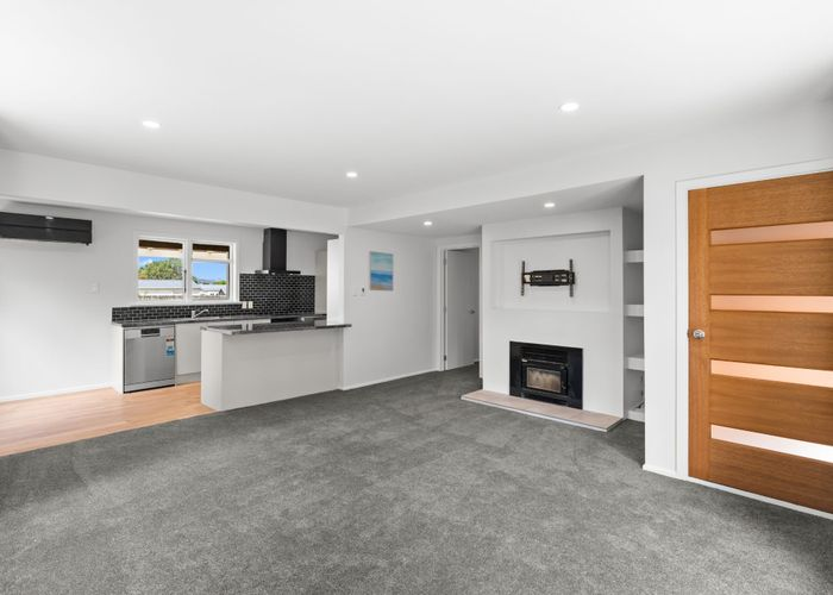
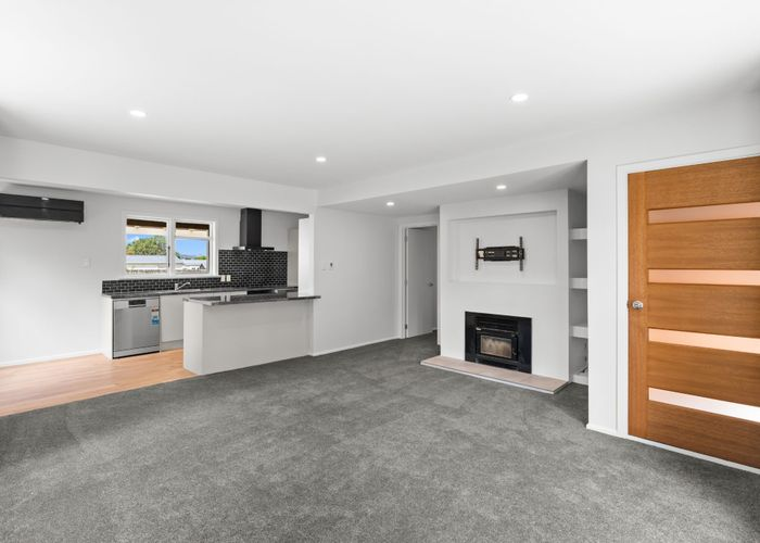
- wall art (381, 271)
